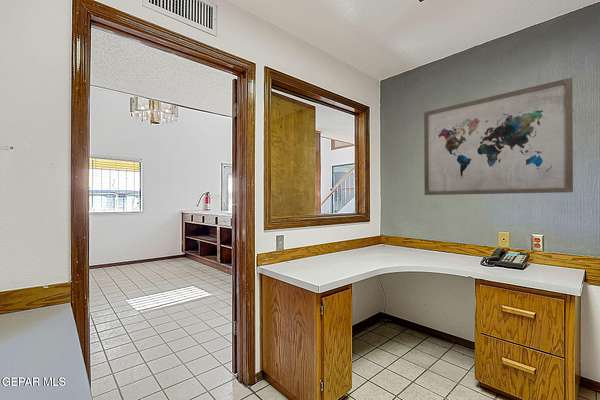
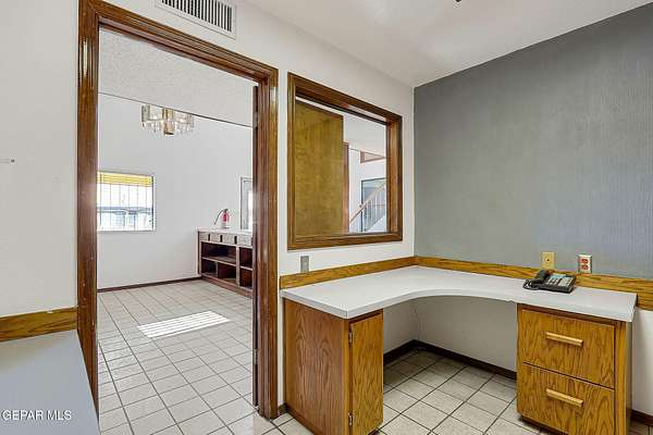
- wall art (486, 145)
